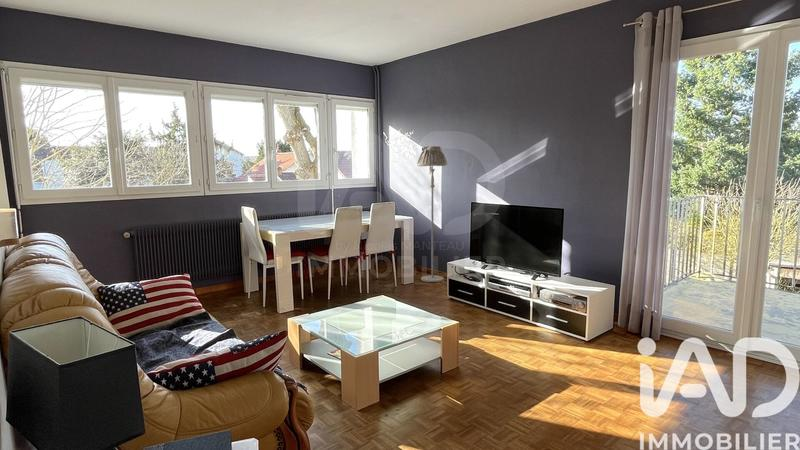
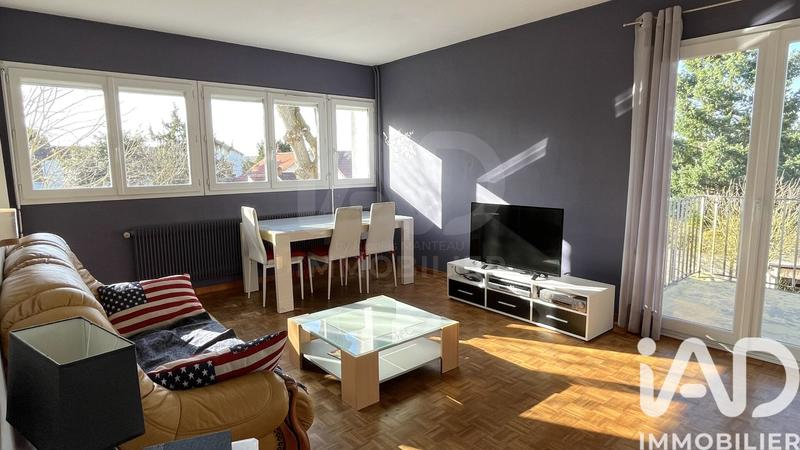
- floor lamp (432, 214)
